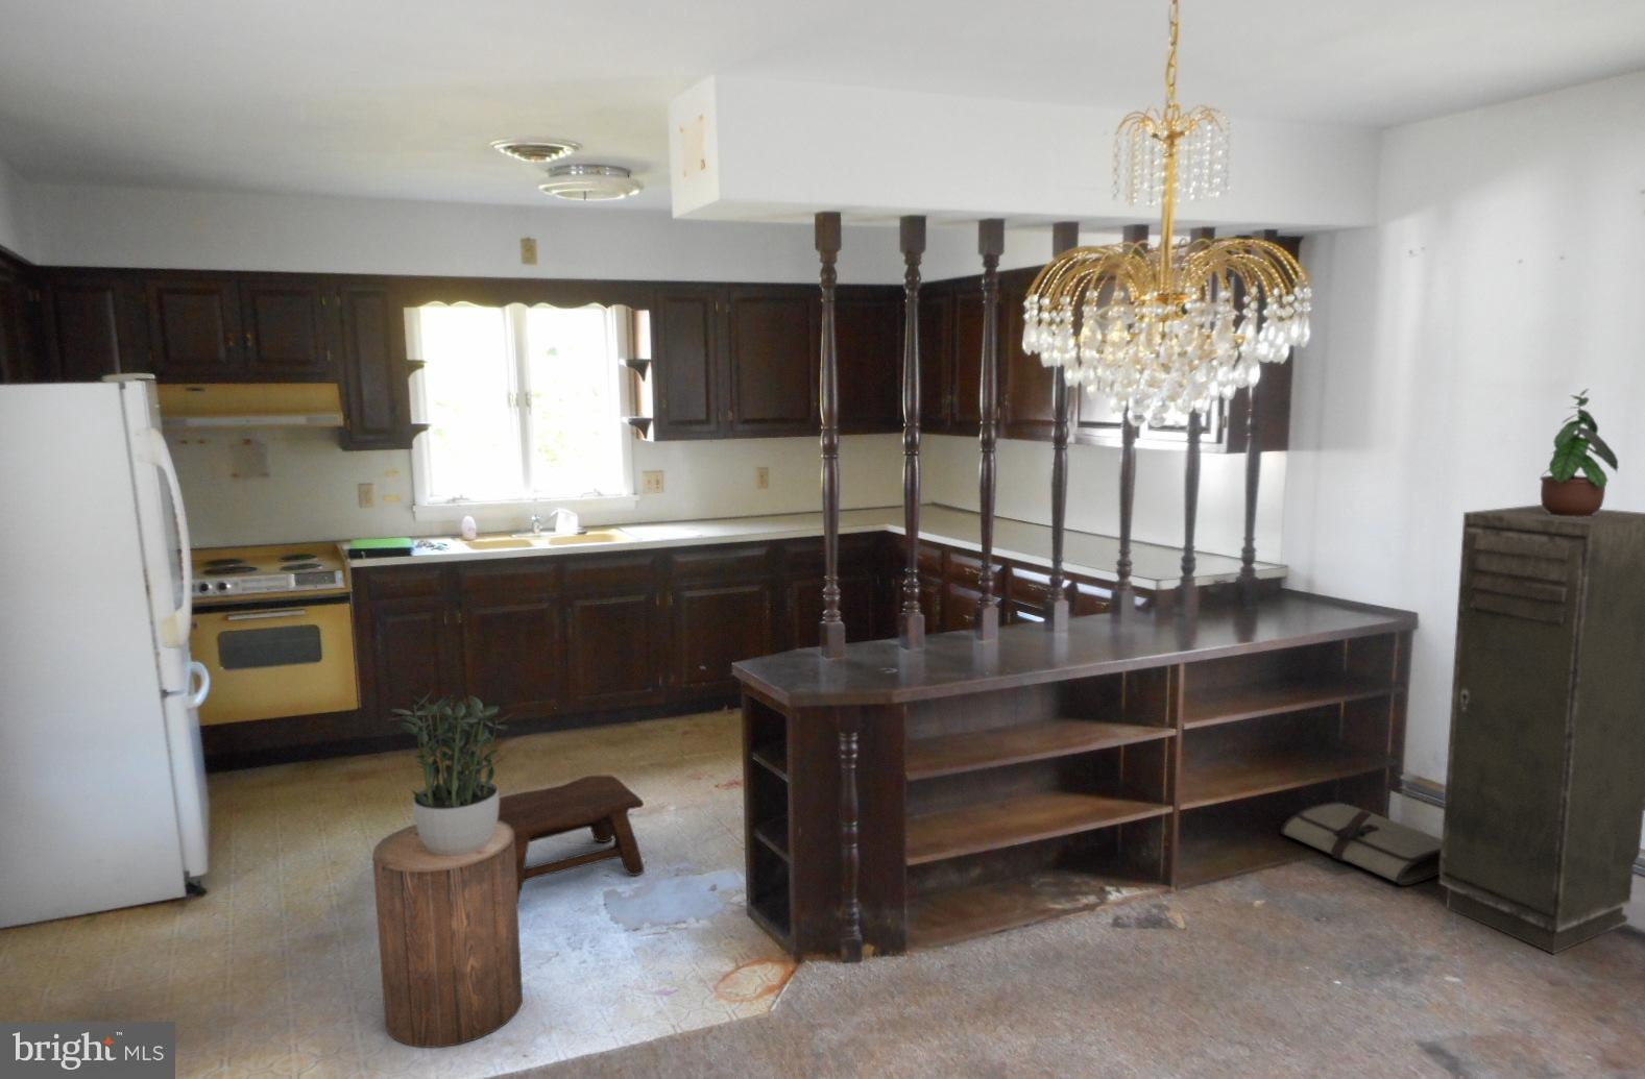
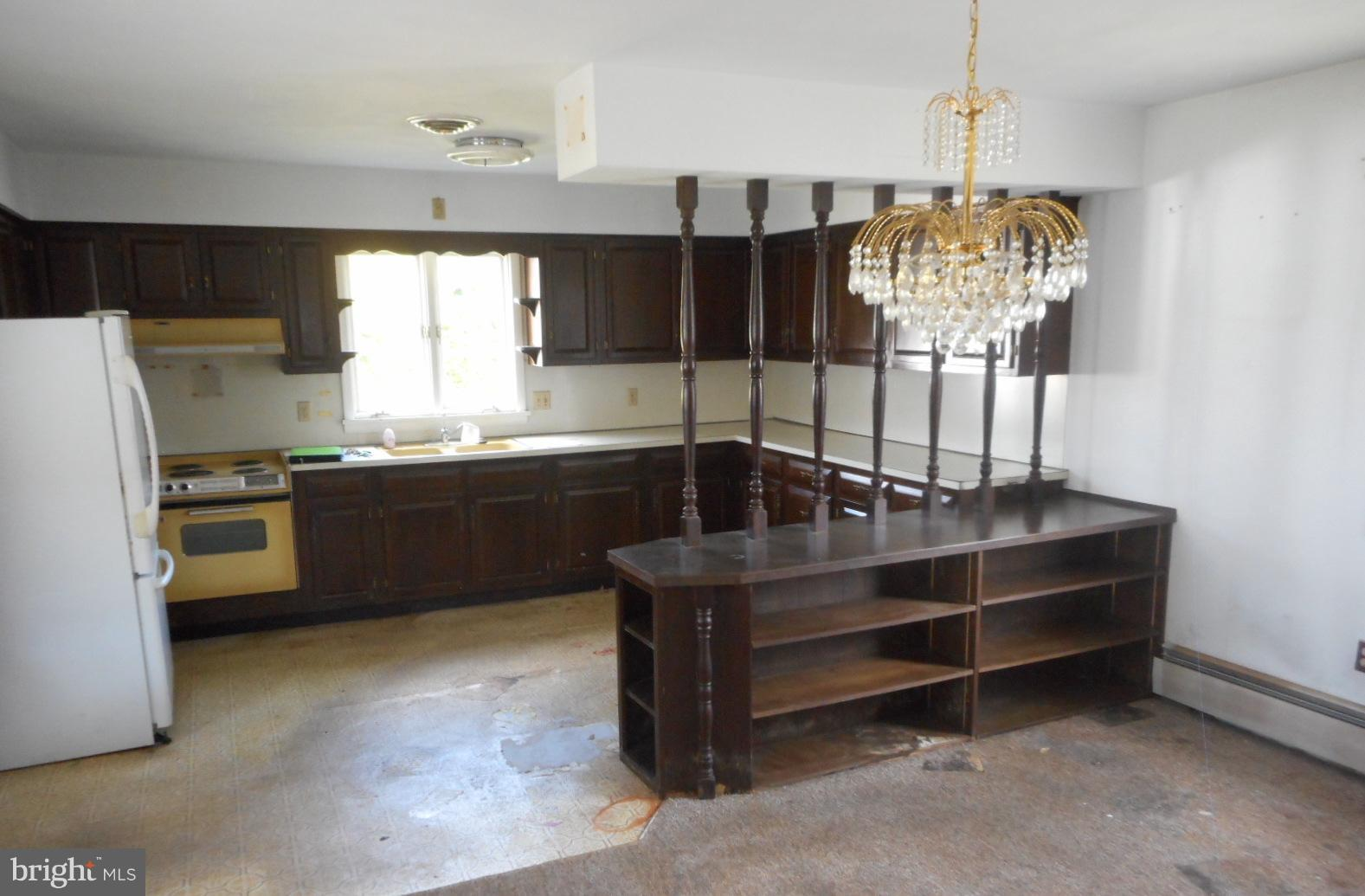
- stool (557, 835)
- potted plant (454, 765)
- stool (450, 926)
- tool roll (1373, 830)
- storage cabinet (1547, 720)
- potted plant (1580, 450)
